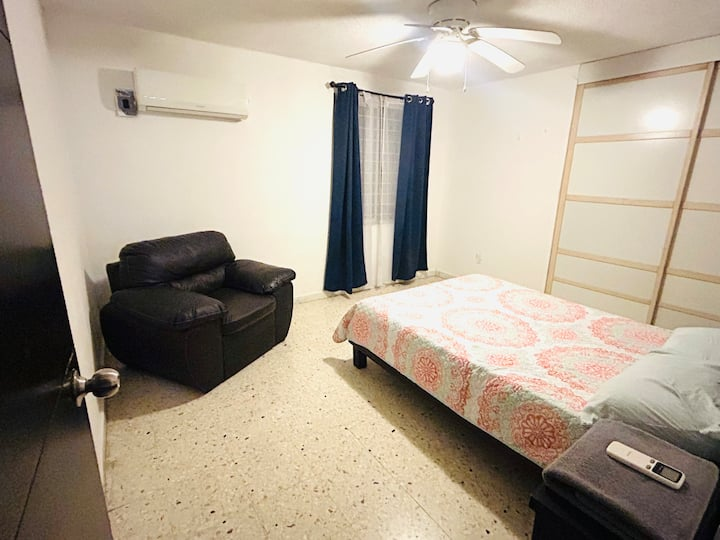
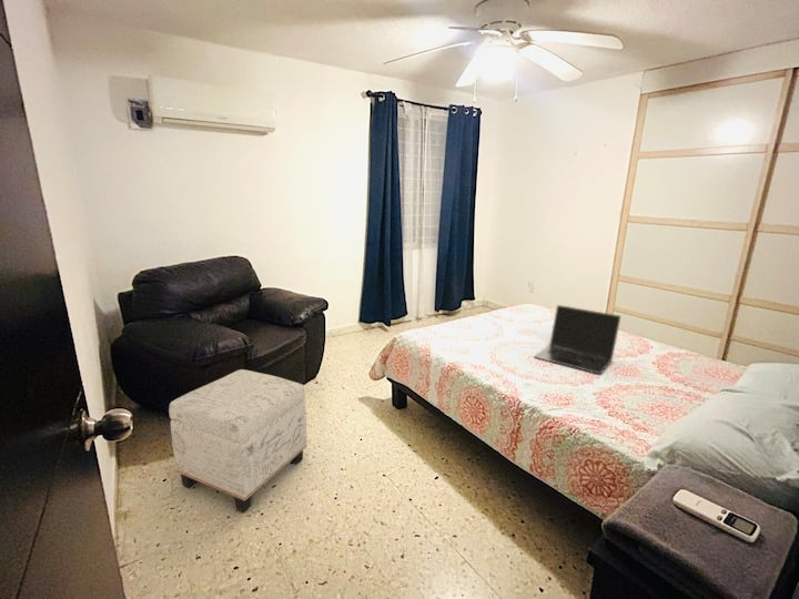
+ laptop (576, 336)
+ ottoman (243, 430)
